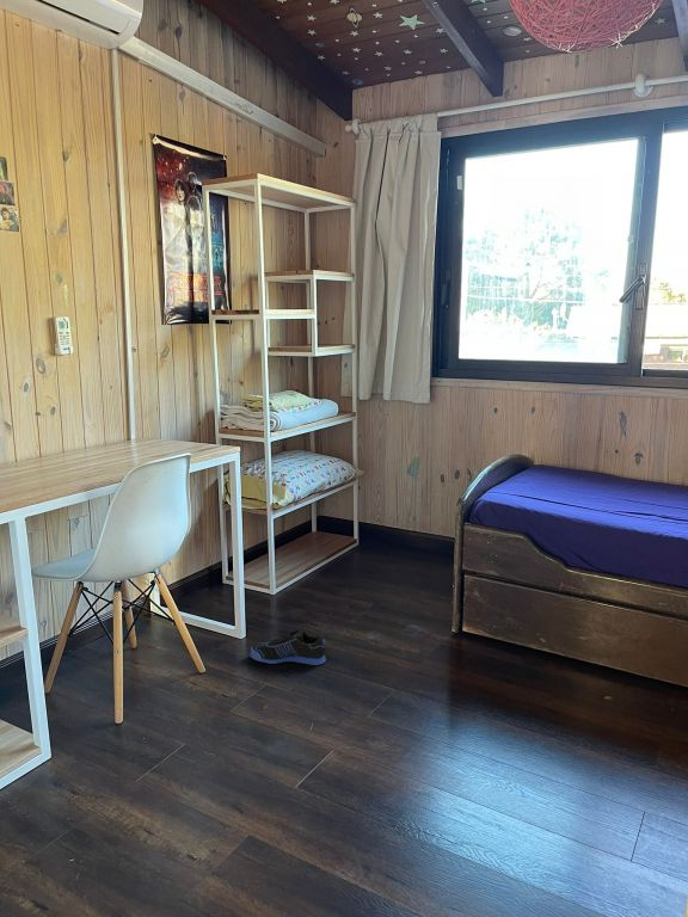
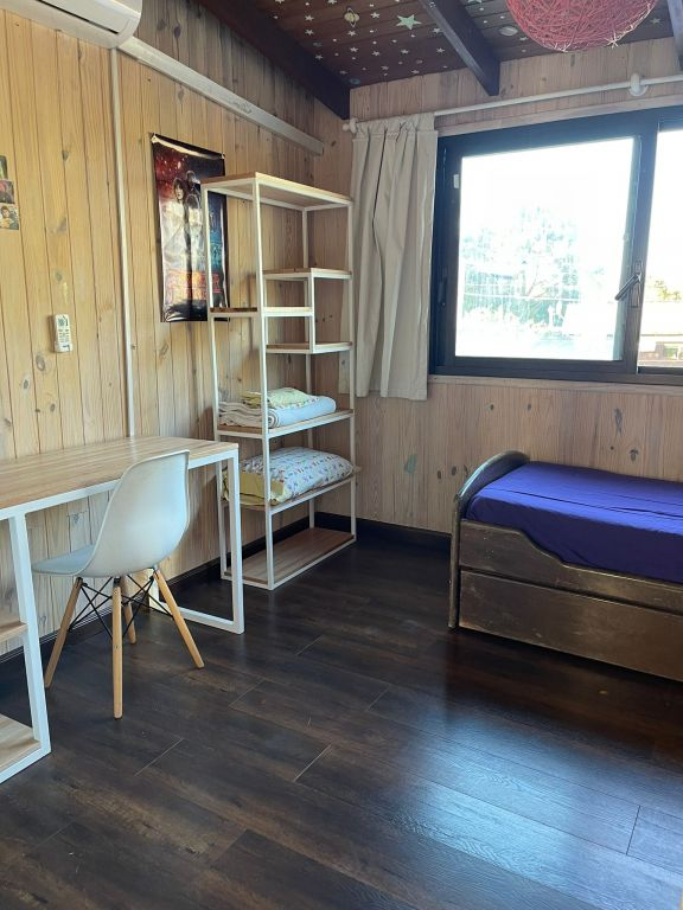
- sneaker (288, 645)
